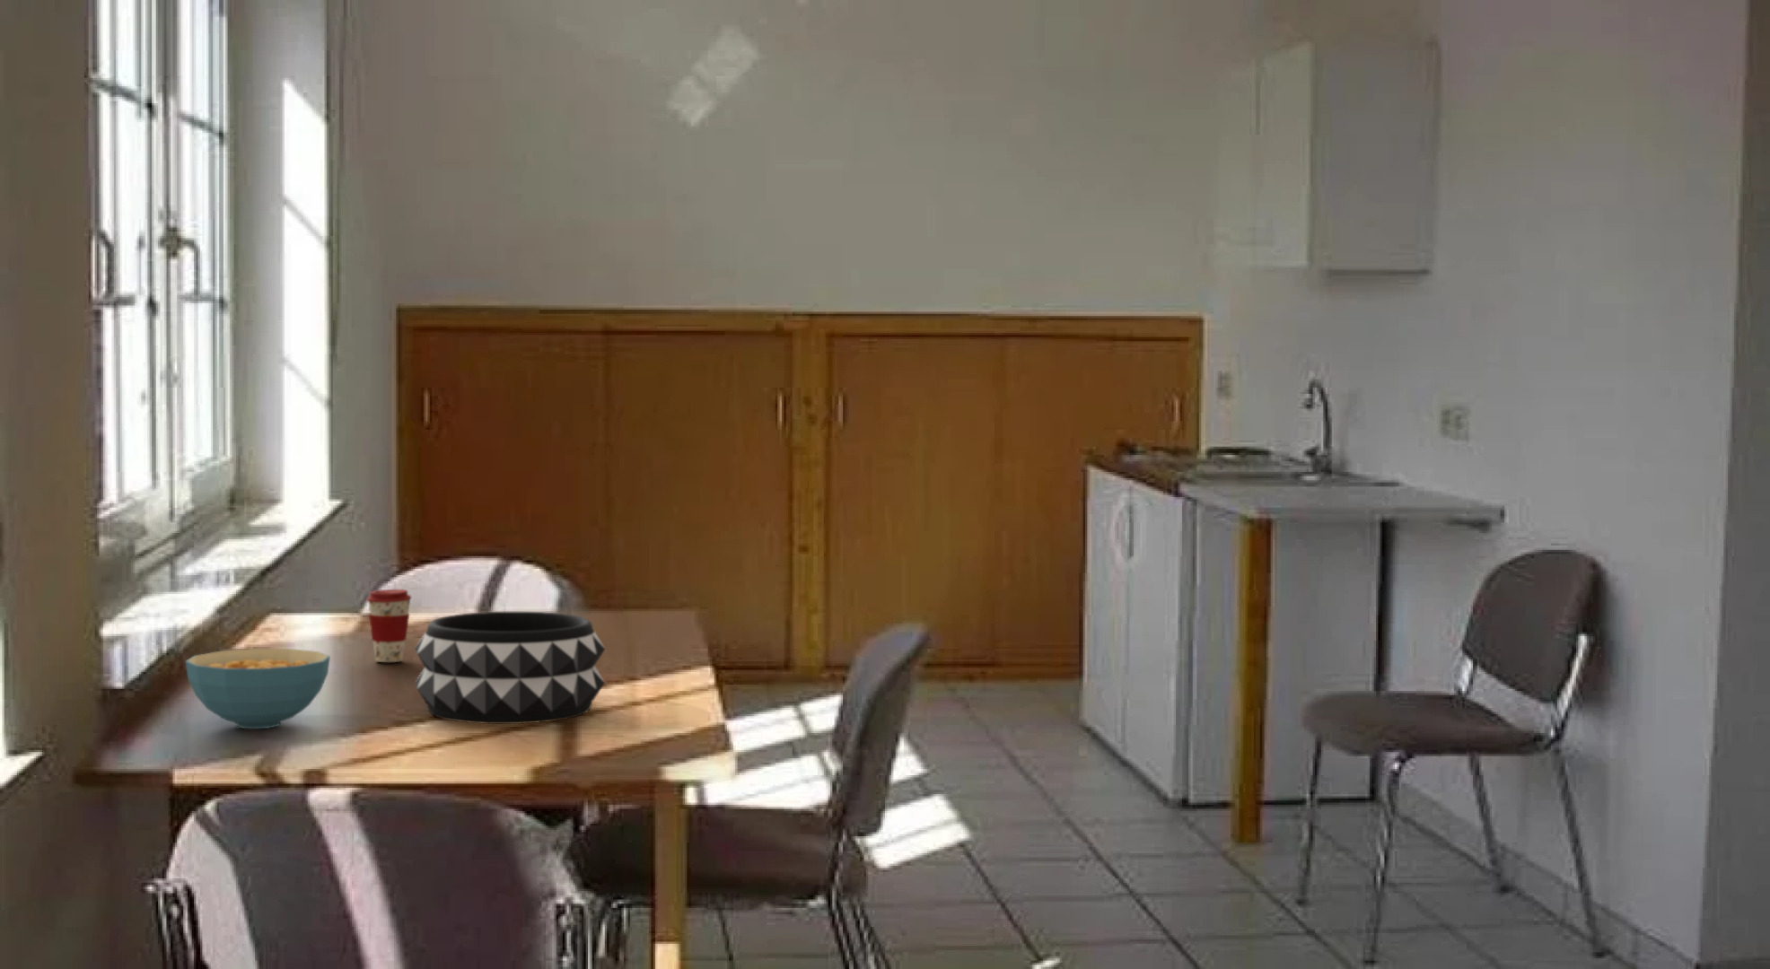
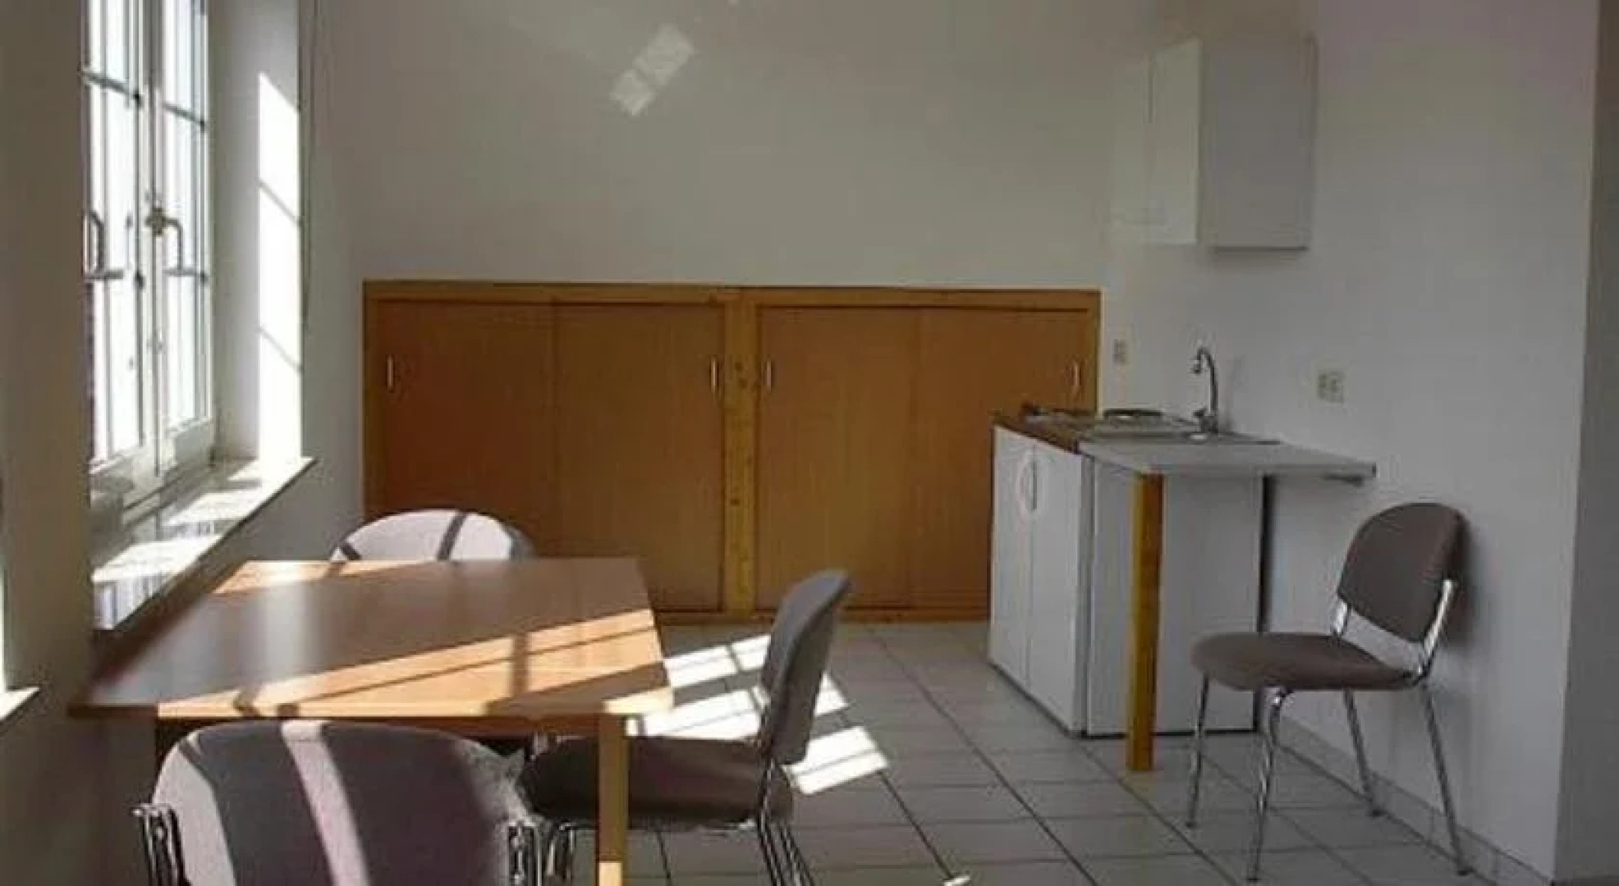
- cereal bowl (259, 691)
- decorative bowl (510, 666)
- coffee cup (389, 625)
